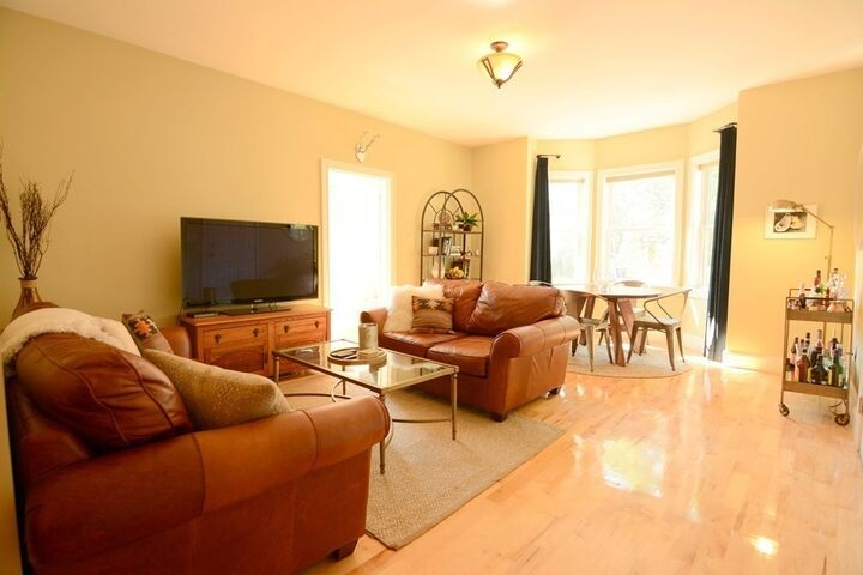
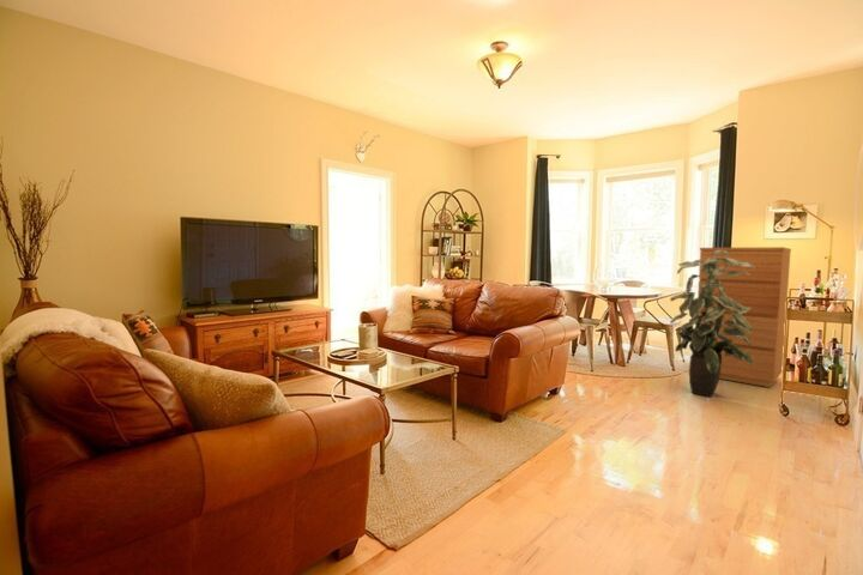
+ indoor plant (712, 323)
+ dresser (741, 314)
